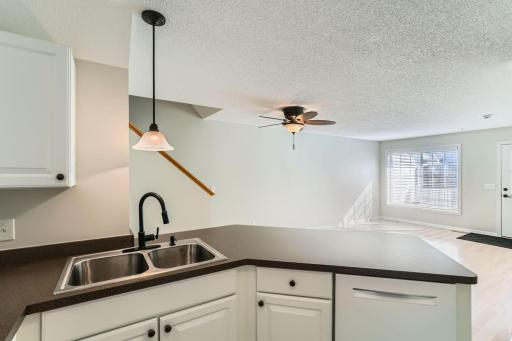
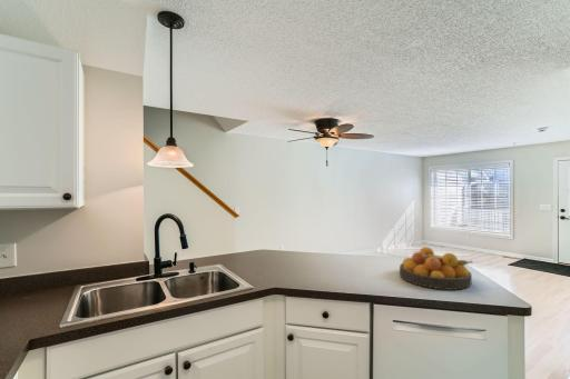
+ fruit bowl (433, 265)
